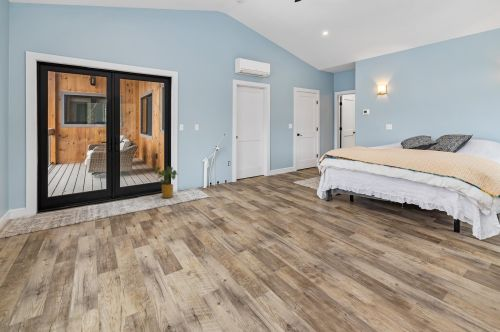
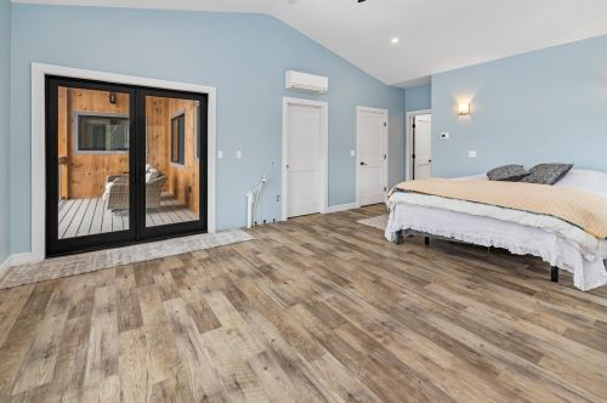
- house plant (166, 181)
